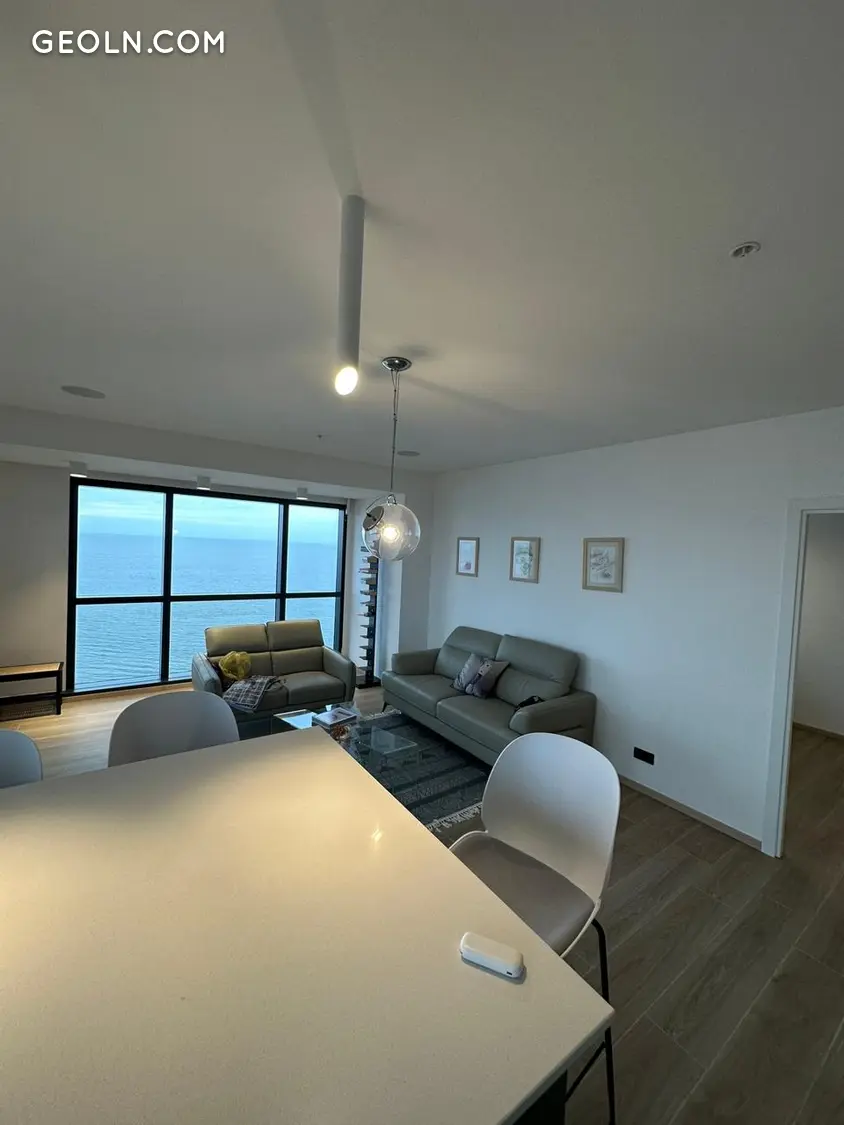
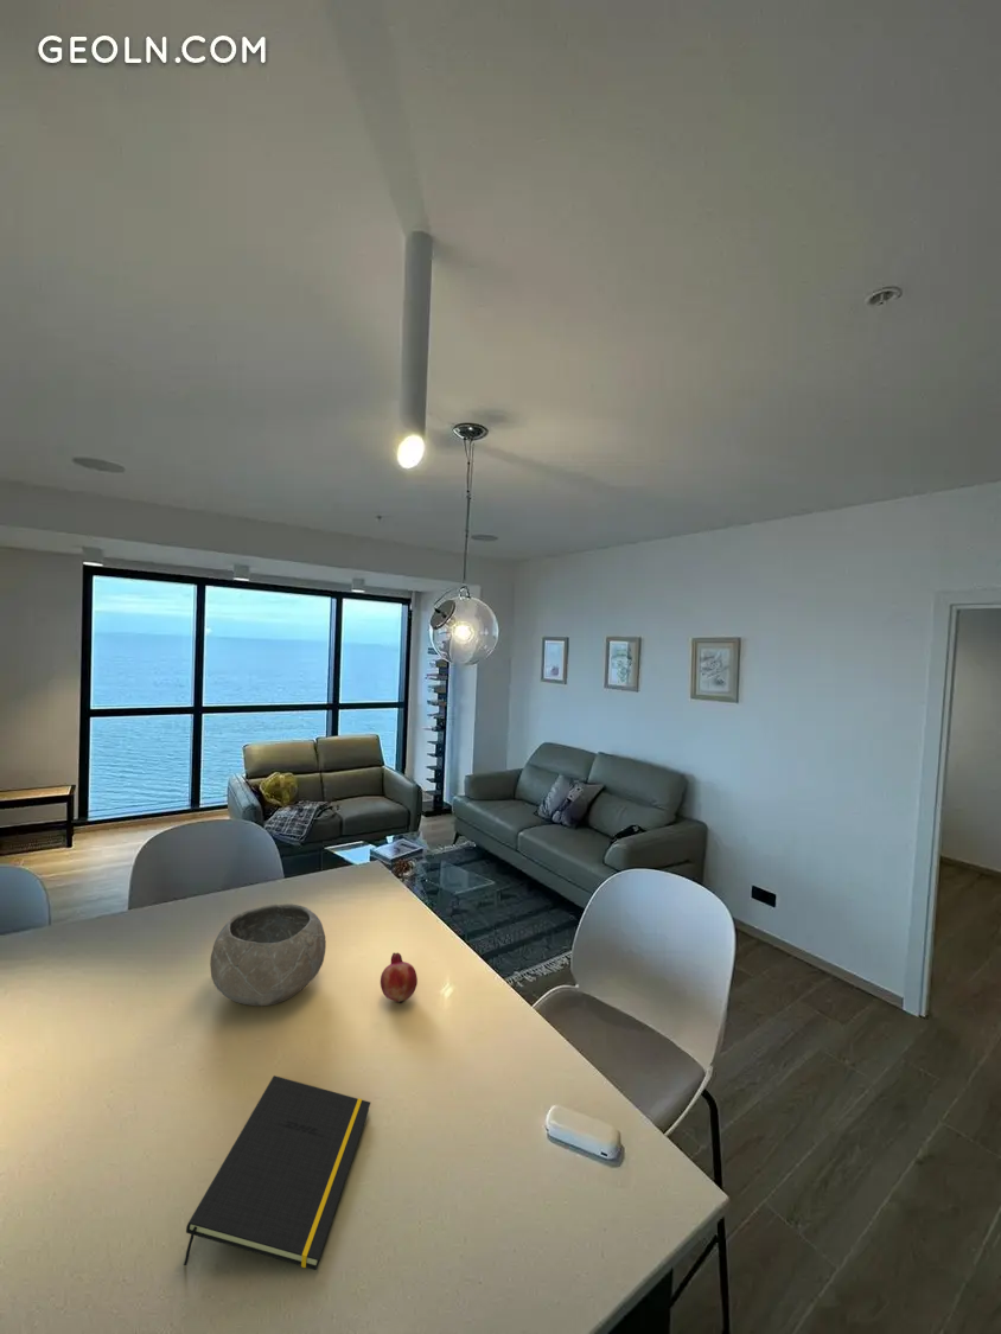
+ notepad (292, 1157)
+ fruit (399, 978)
+ bowl (270, 953)
